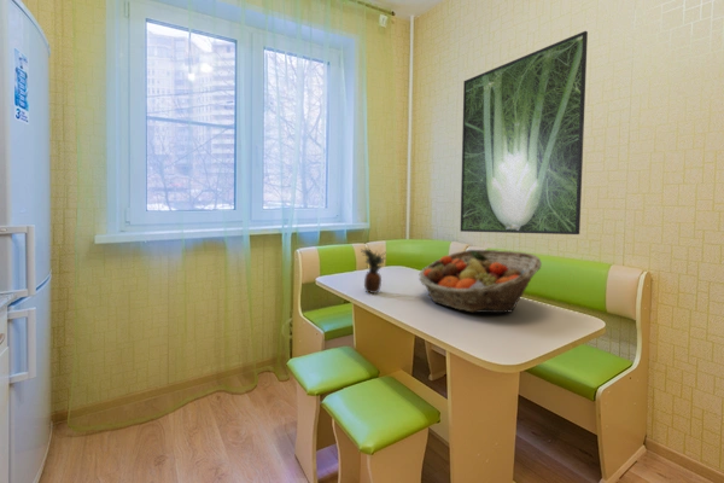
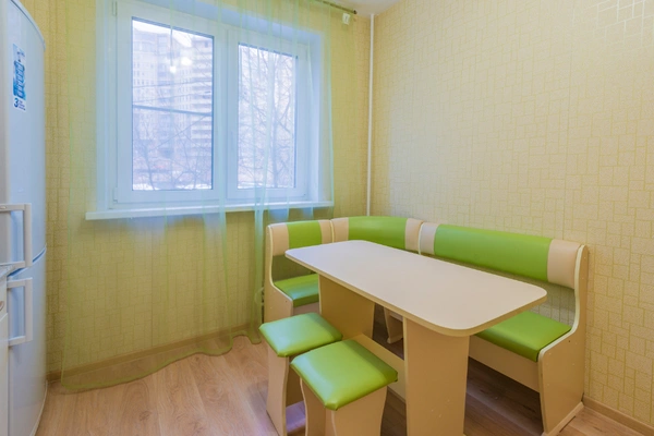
- fruit (372, 269)
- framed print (513, 147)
- fruit basket (475, 277)
